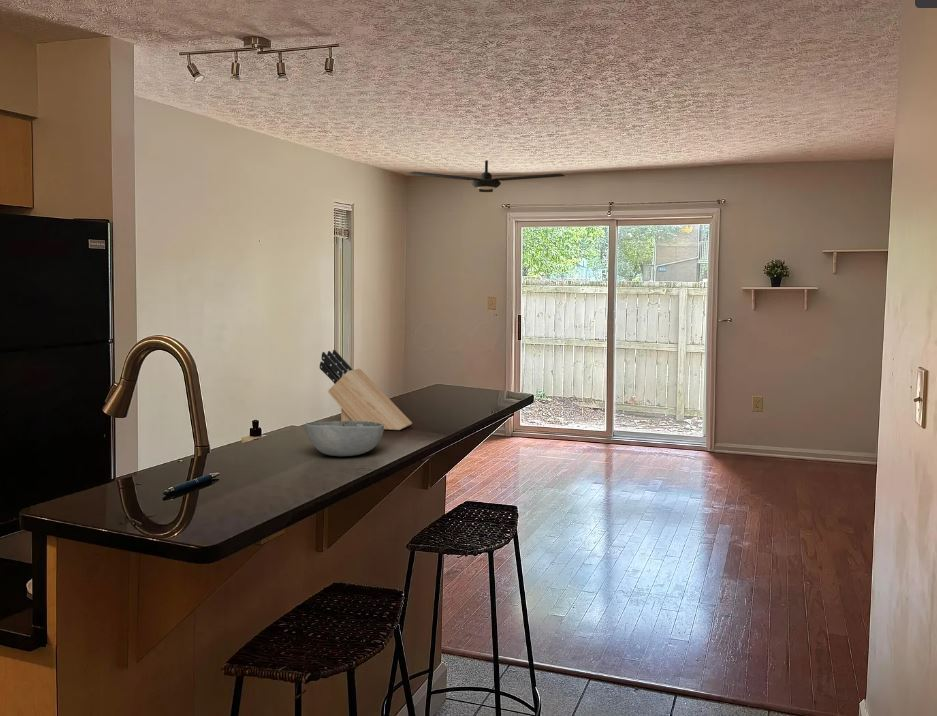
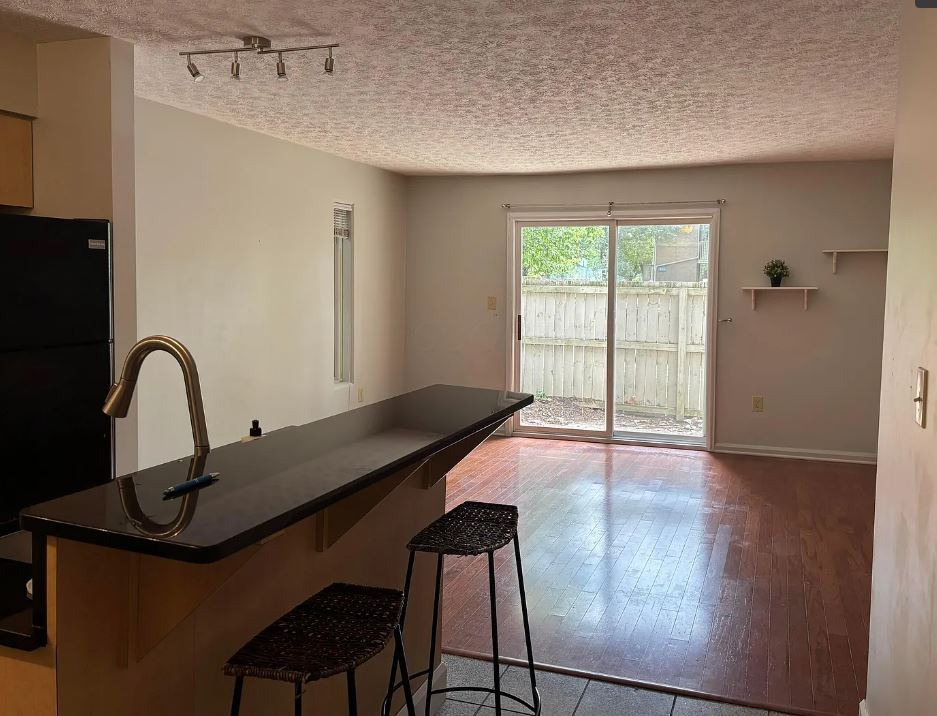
- knife block (363, 388)
- ceiling fan (486, 177)
- bowl (344, 437)
